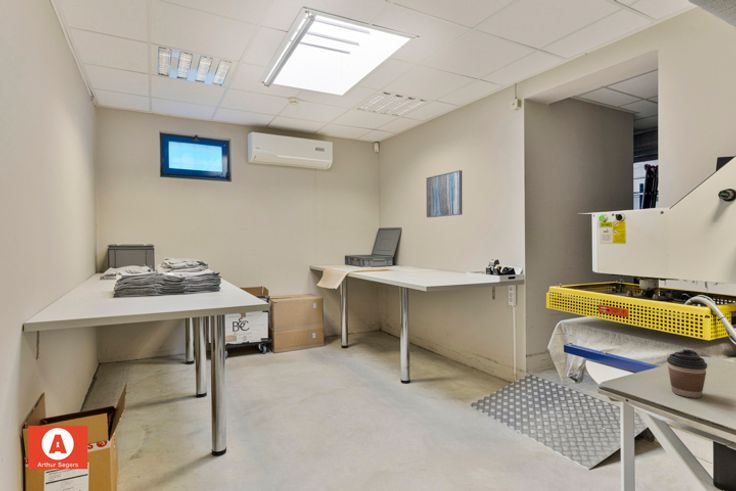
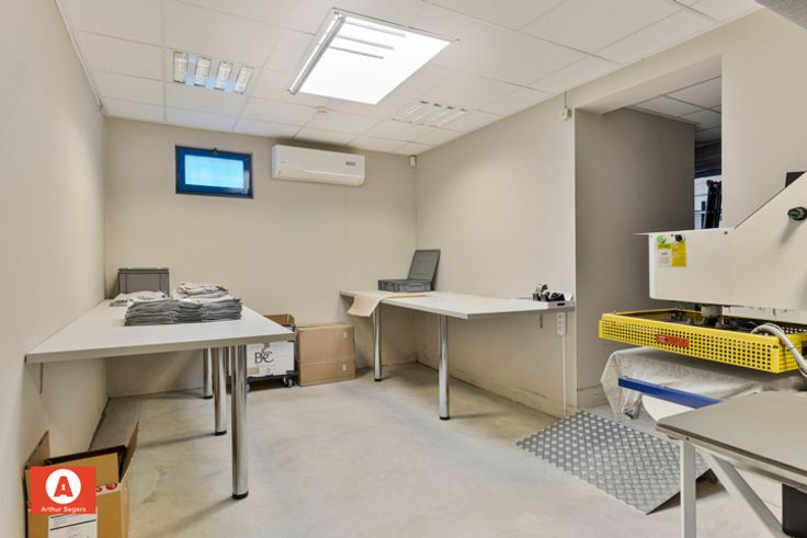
- wall art (443, 195)
- coffee cup (686, 372)
